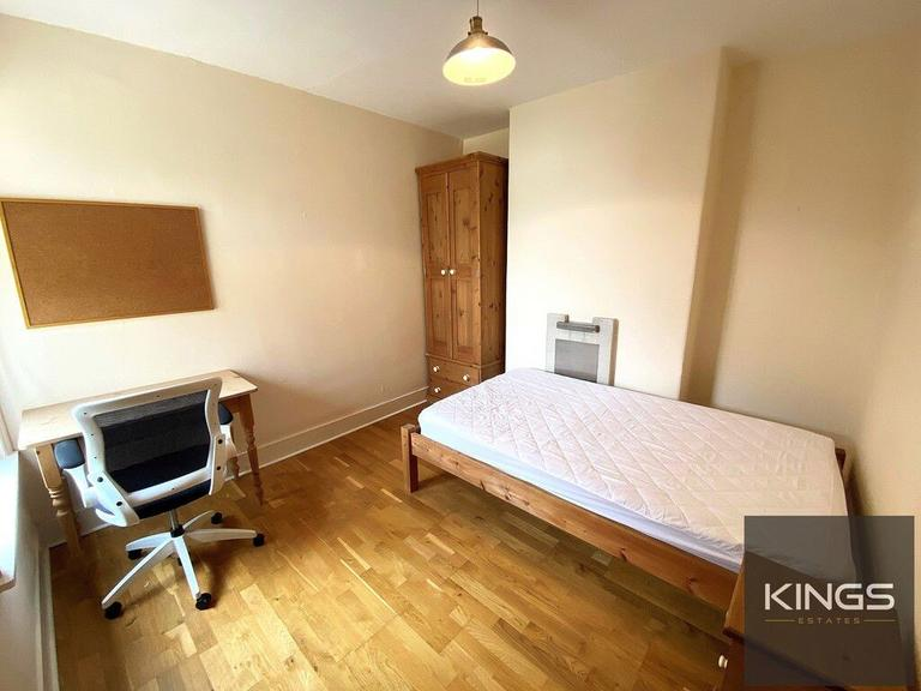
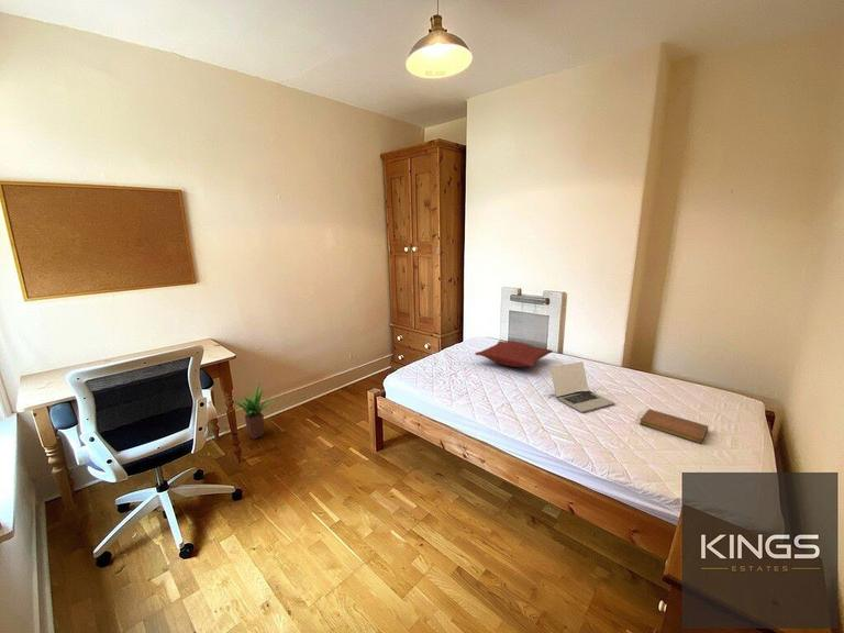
+ notebook (673, 424)
+ laptop (581, 385)
+ potted plant (255, 410)
+ pillow (513, 353)
